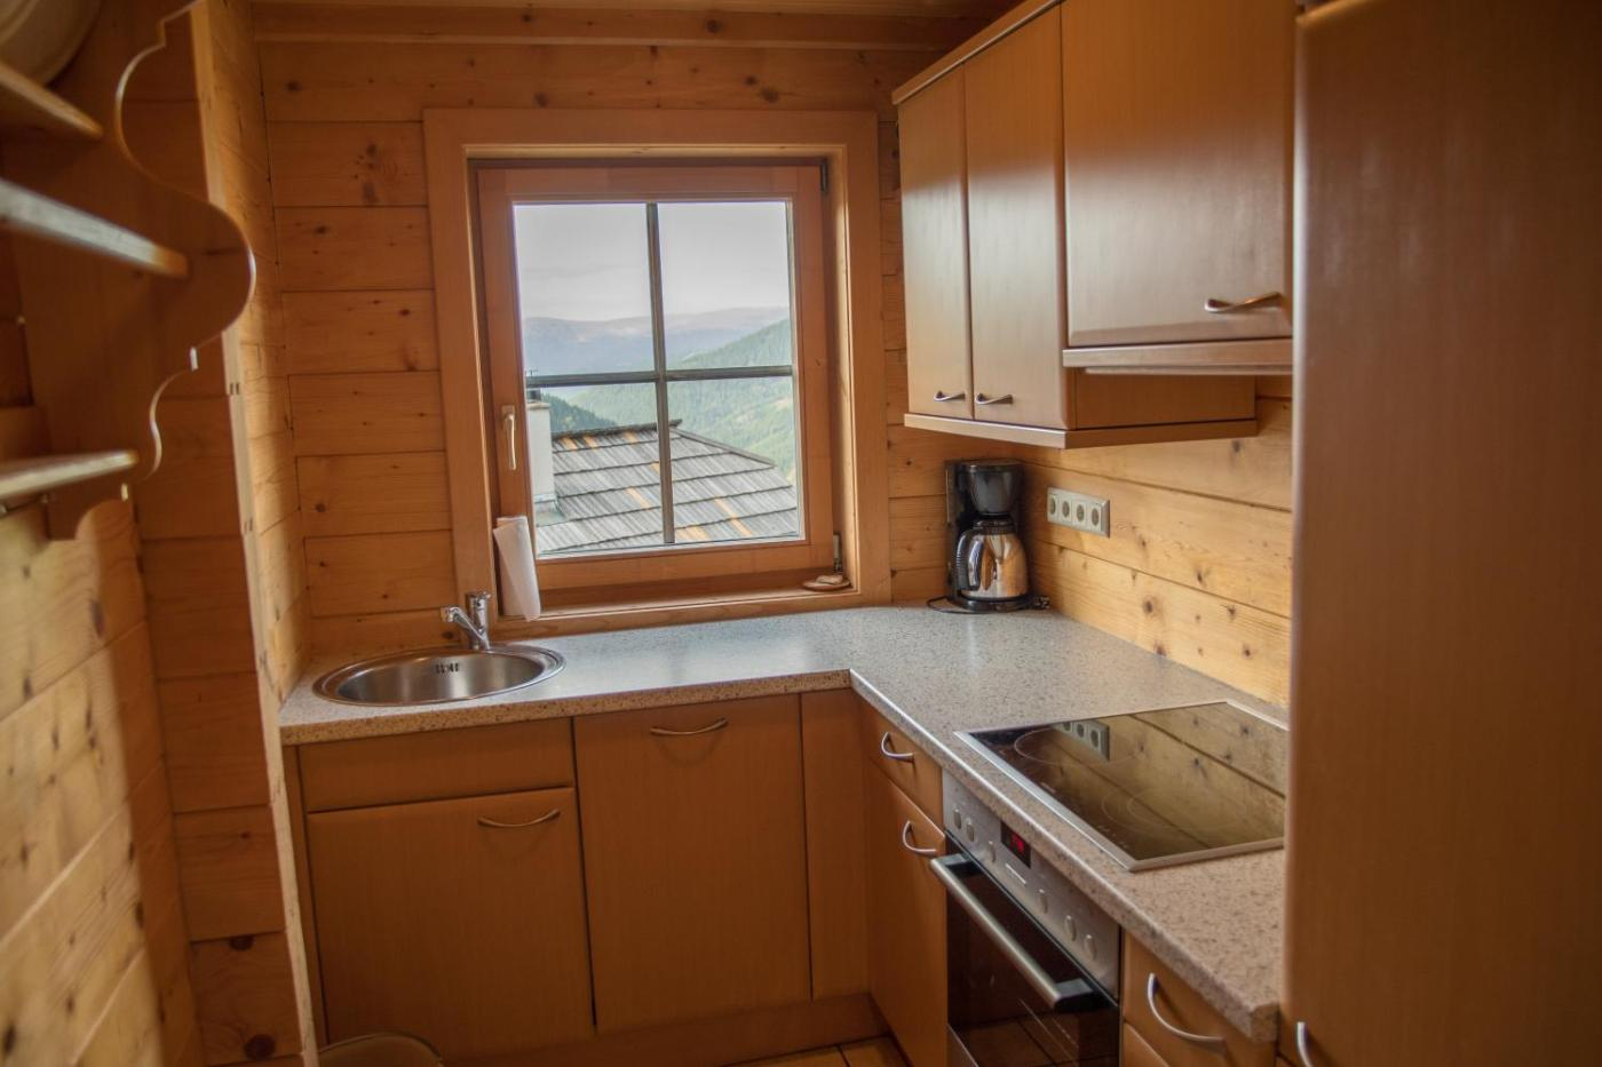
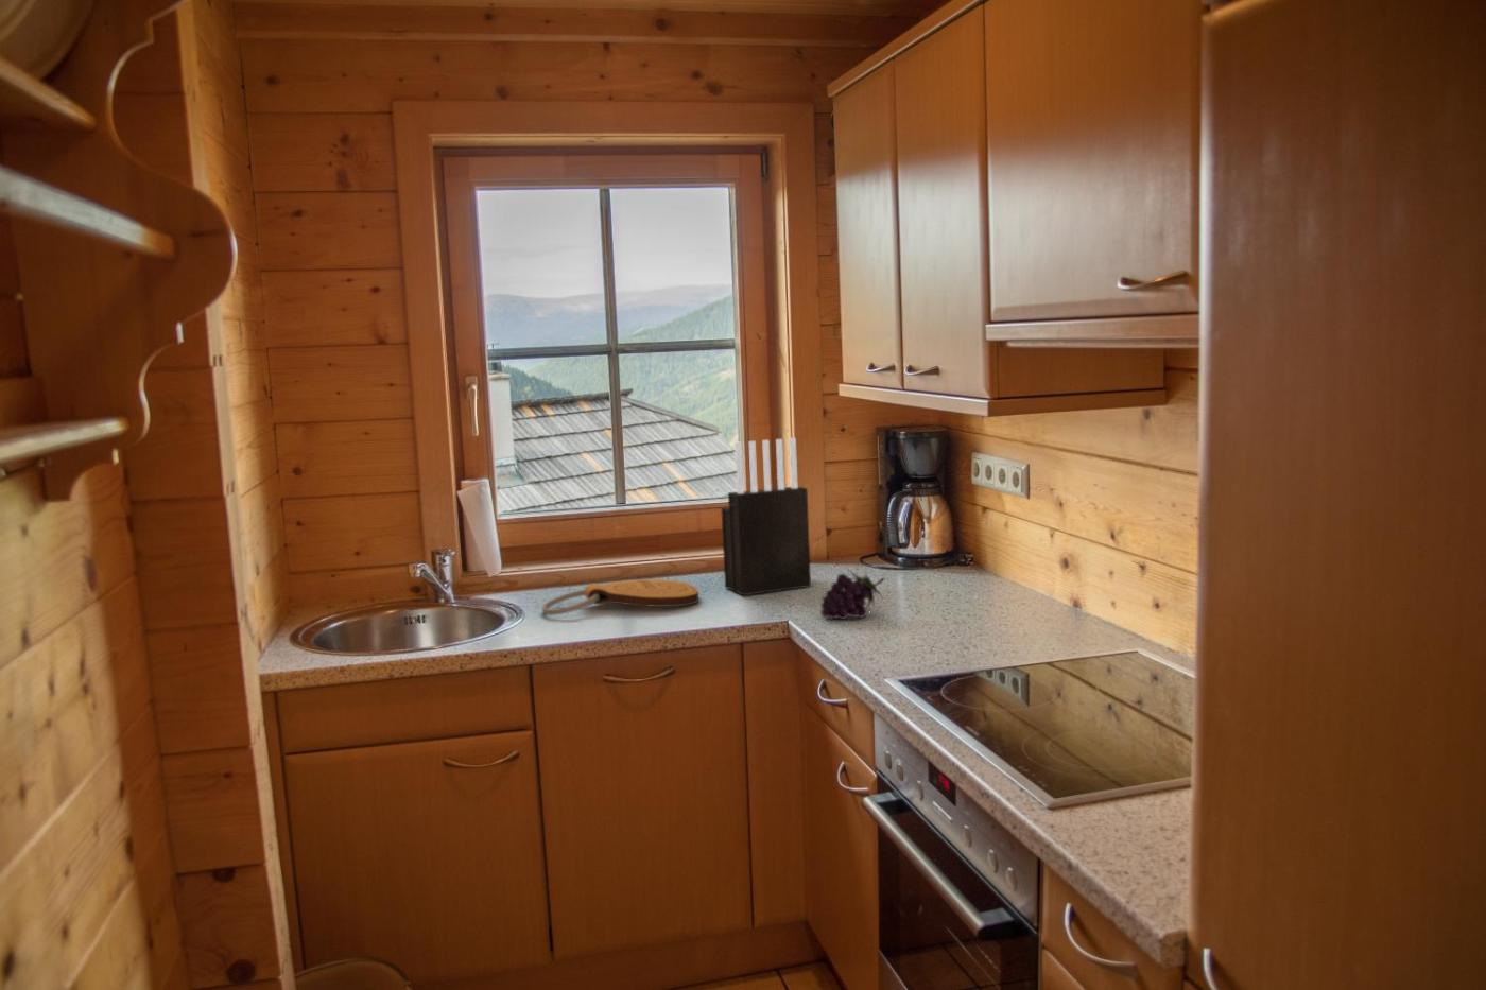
+ key chain (619, 593)
+ fruit (852, 592)
+ knife block (762, 514)
